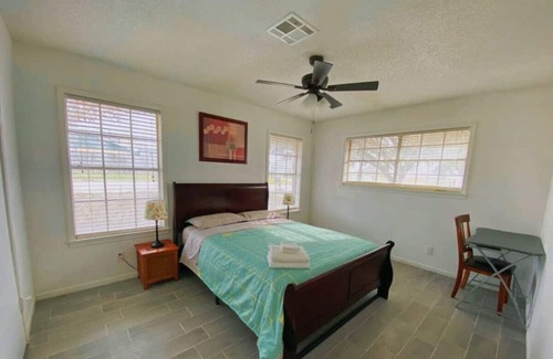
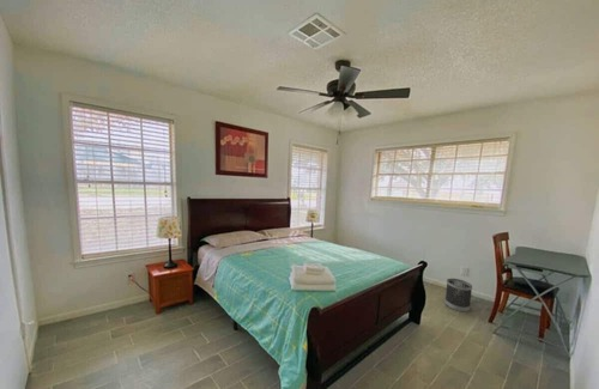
+ wastebasket (458, 294)
